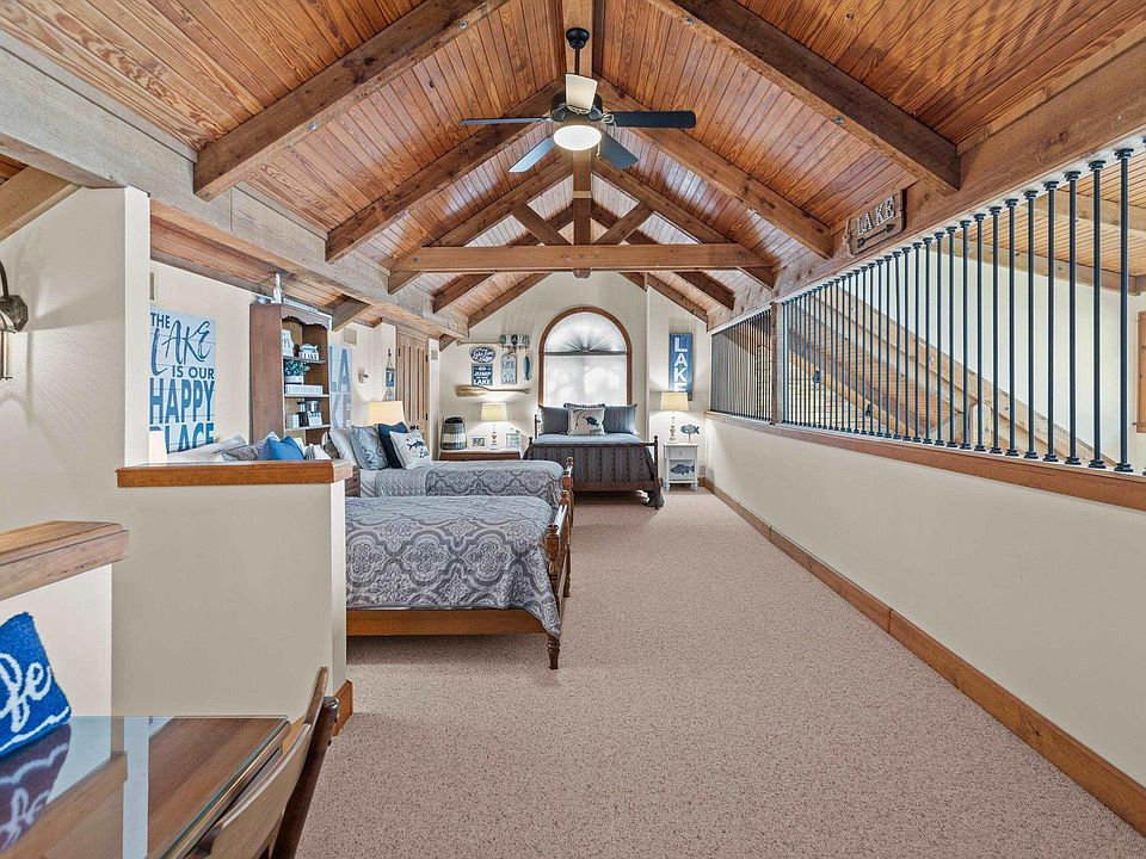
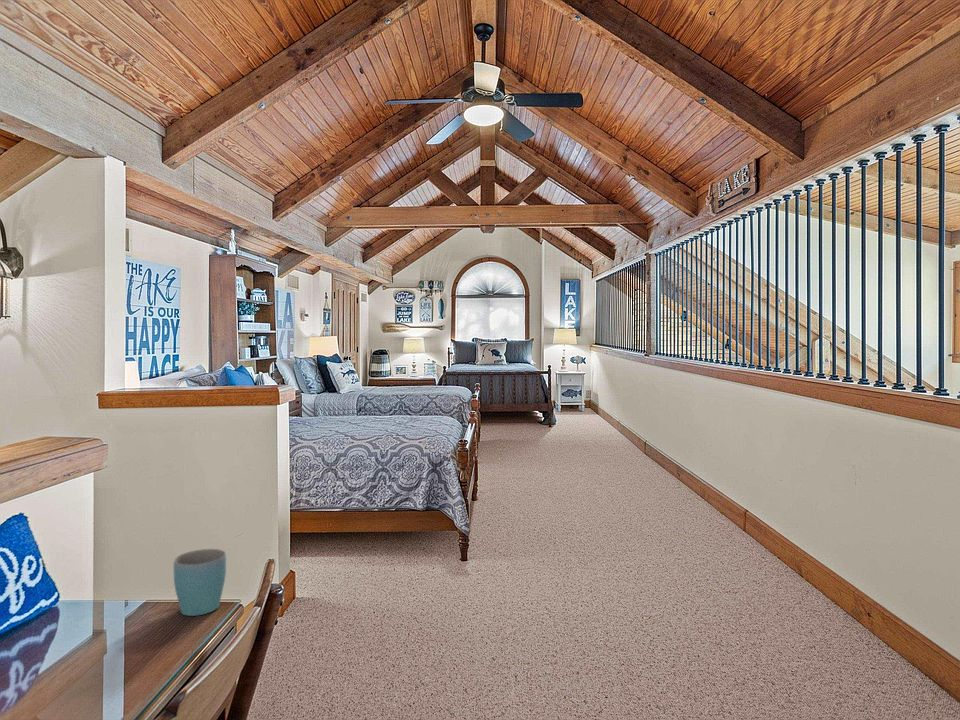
+ mug (196, 579)
